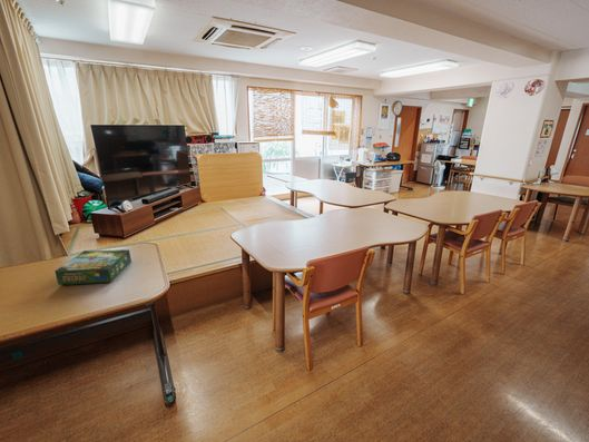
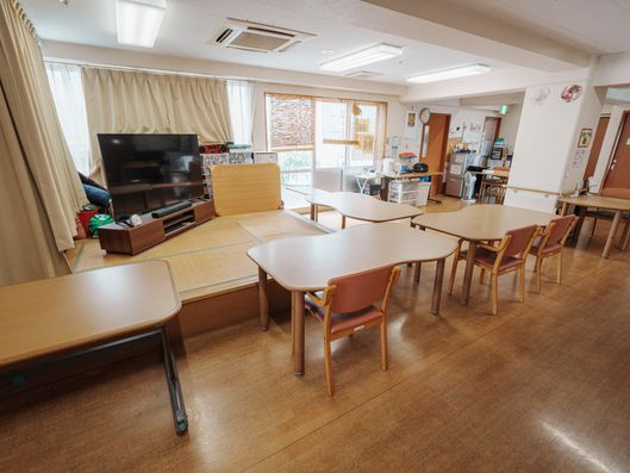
- board game (96, 265)
